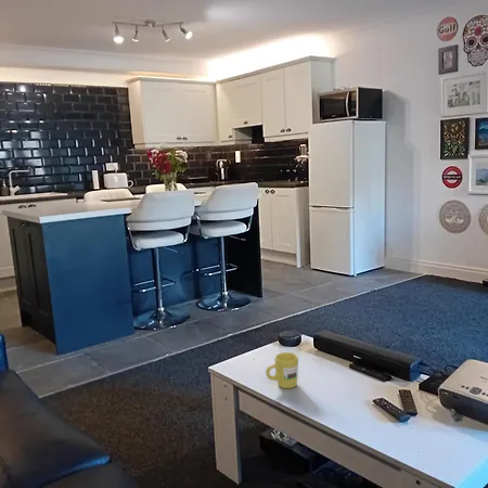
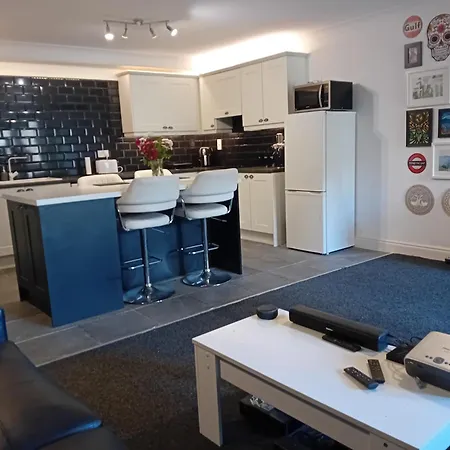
- mug (281, 372)
